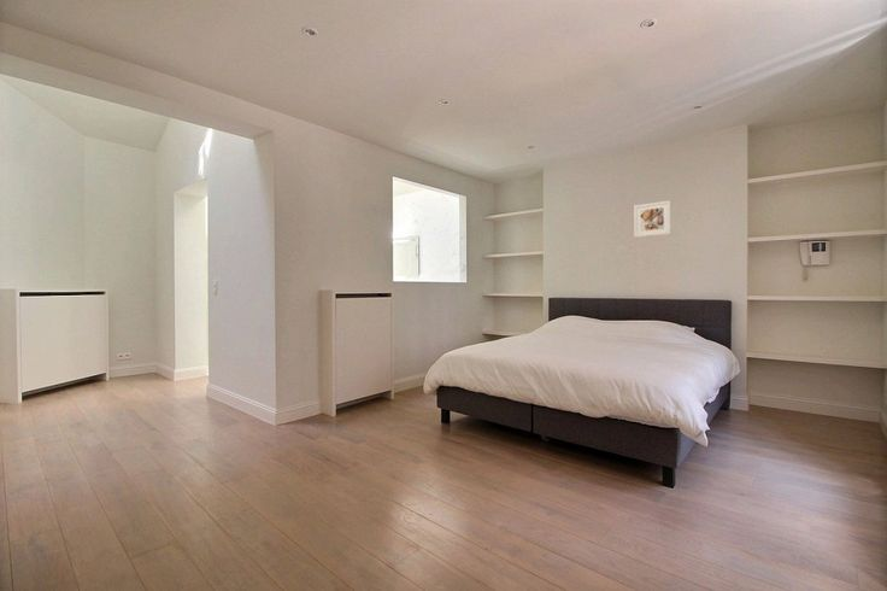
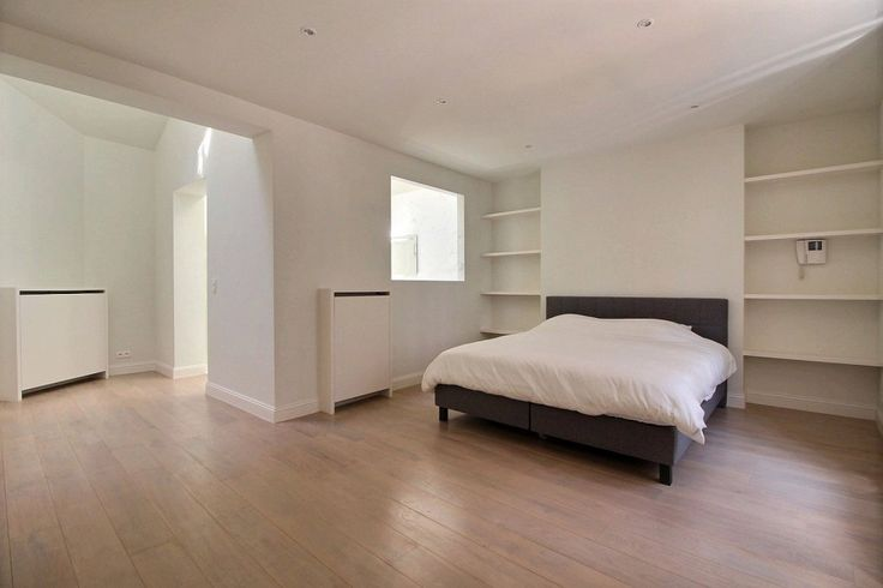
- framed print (651, 220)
